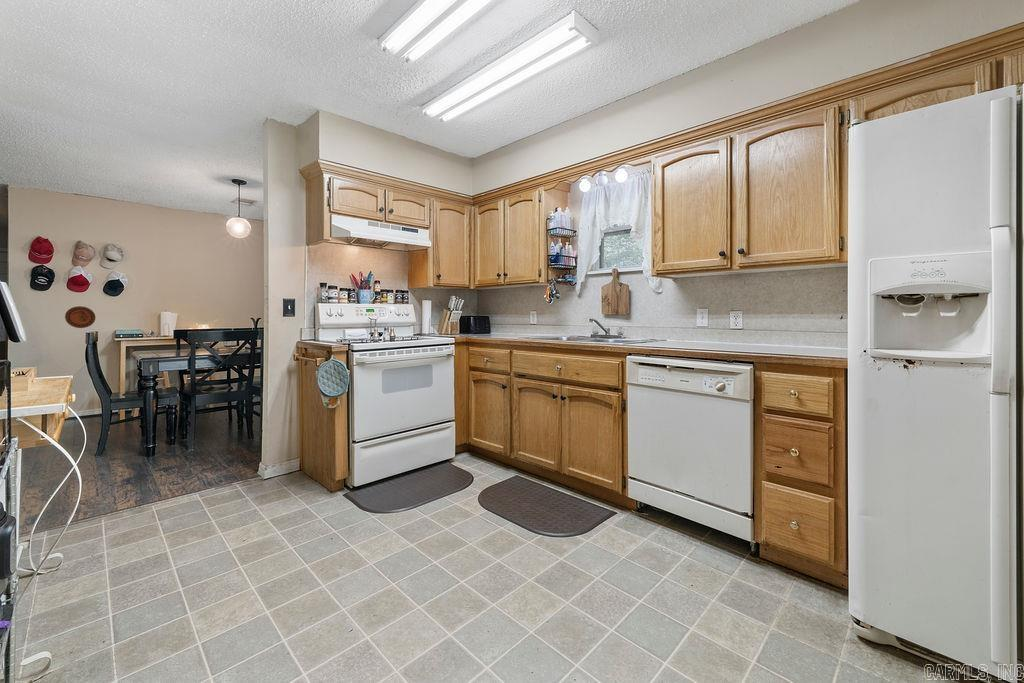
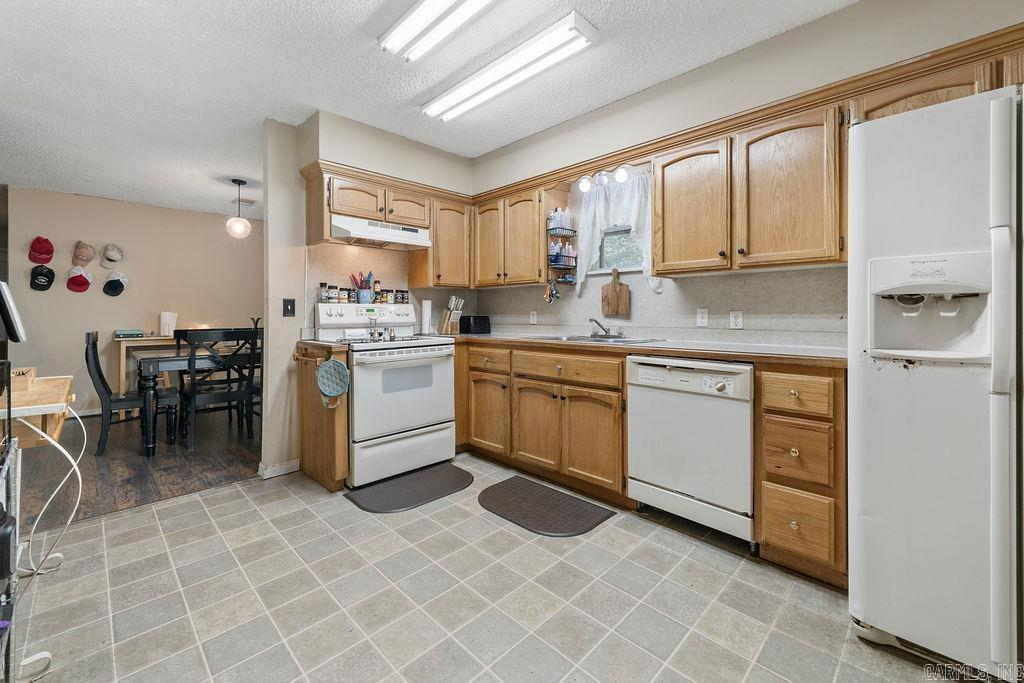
- decorative plate (80, 317)
